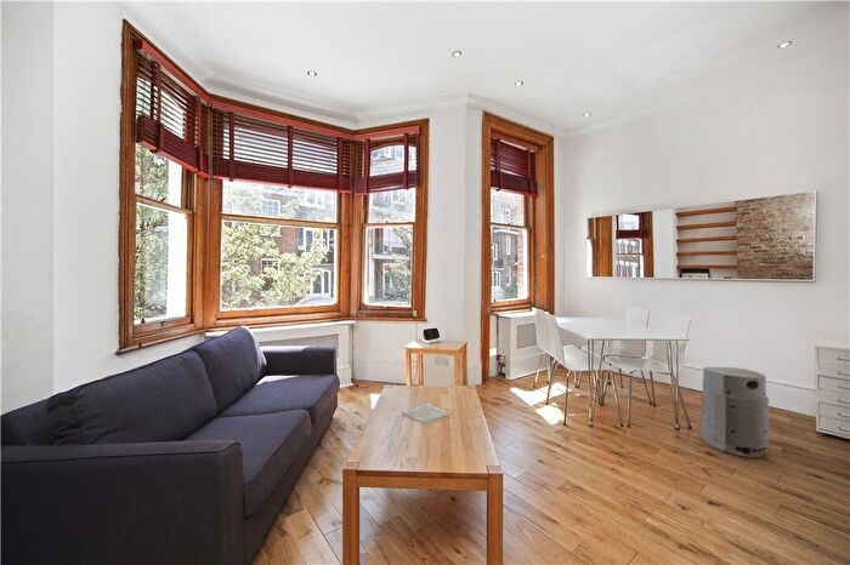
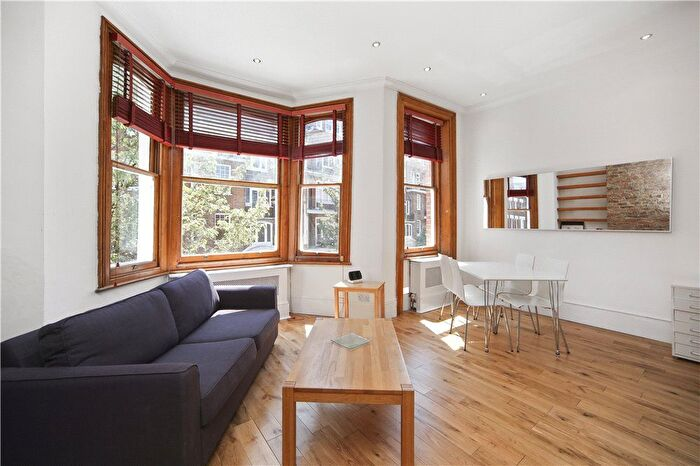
- air purifier (733, 409)
